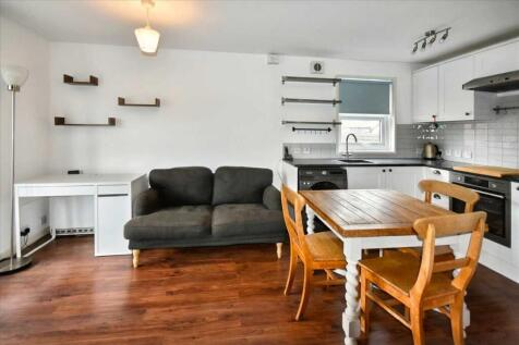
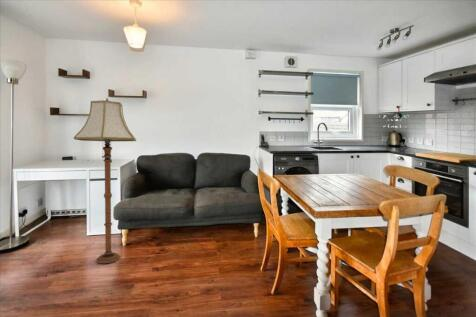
+ floor lamp (107, 178)
